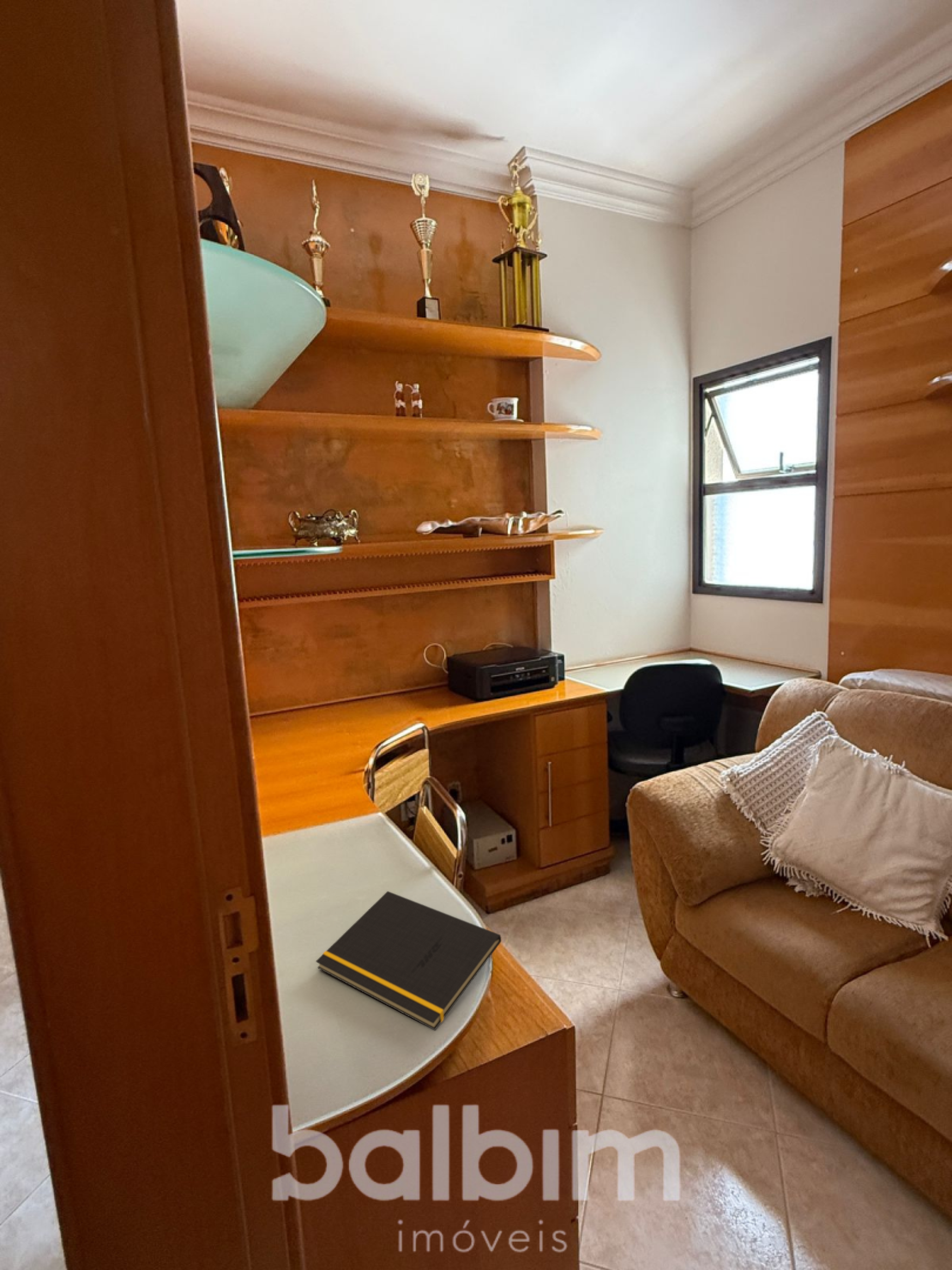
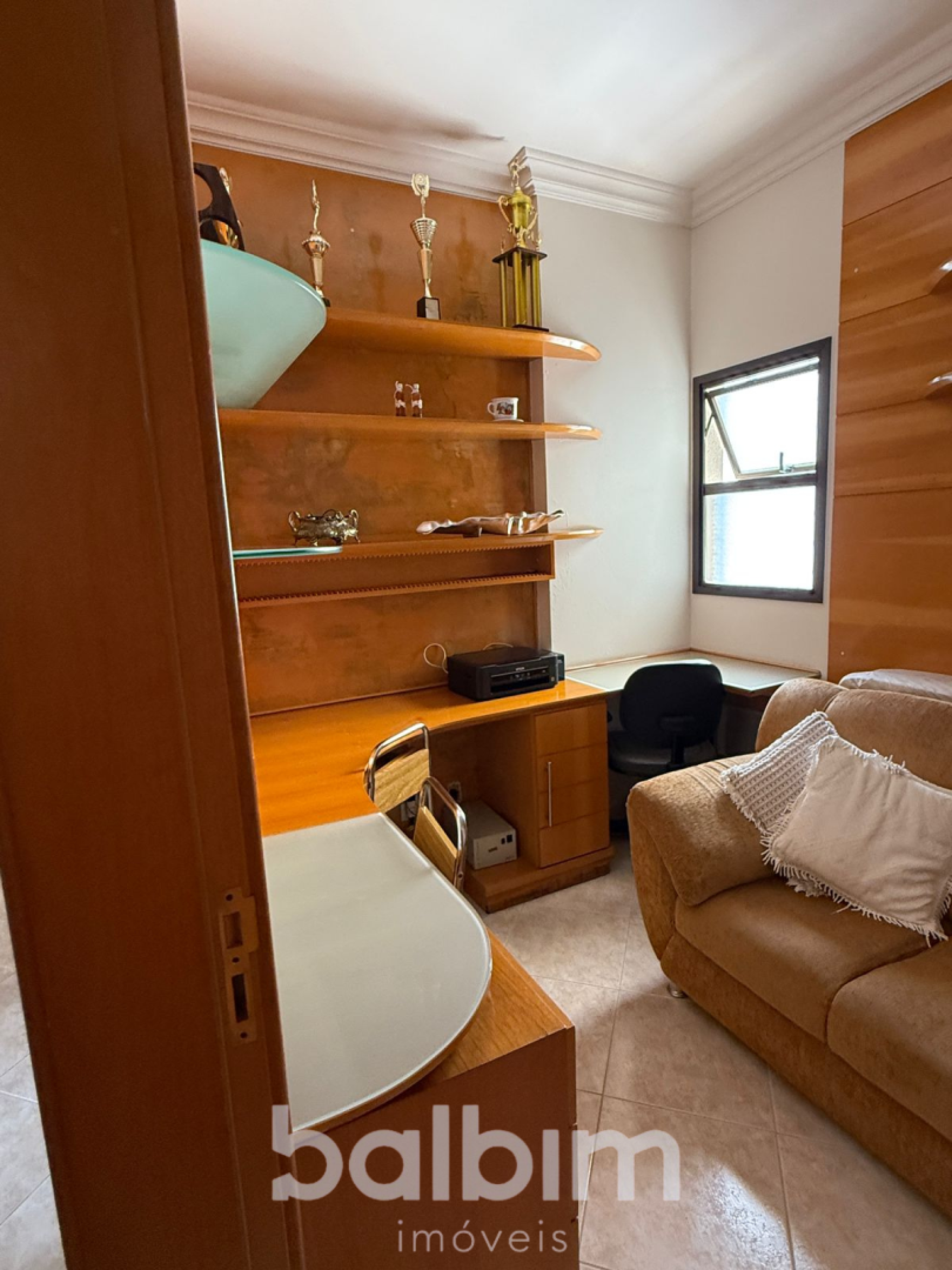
- notepad (408, 951)
